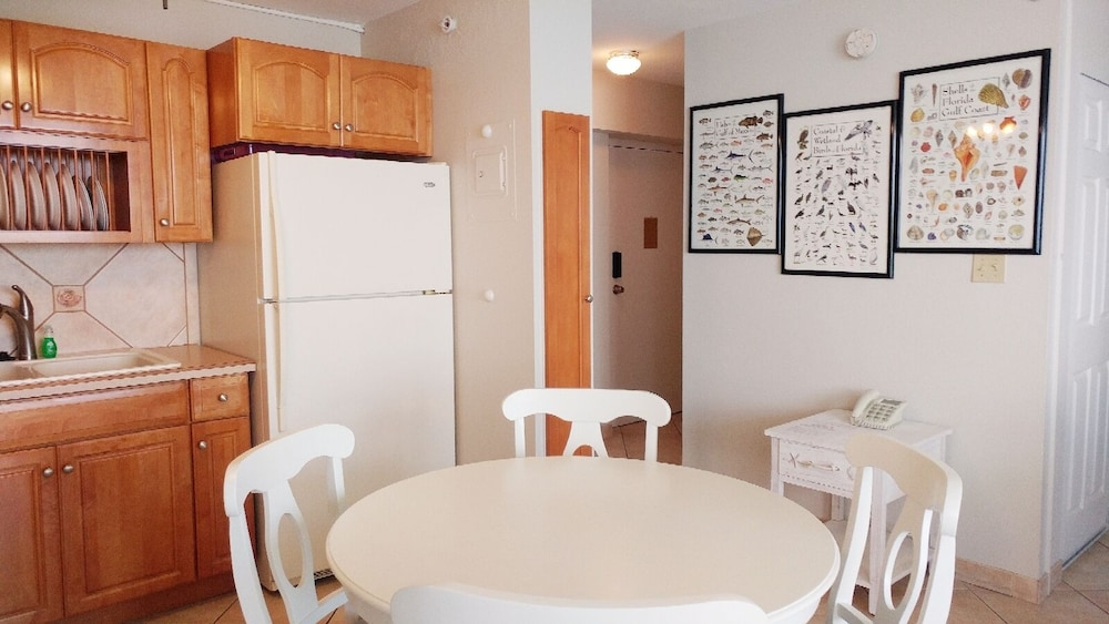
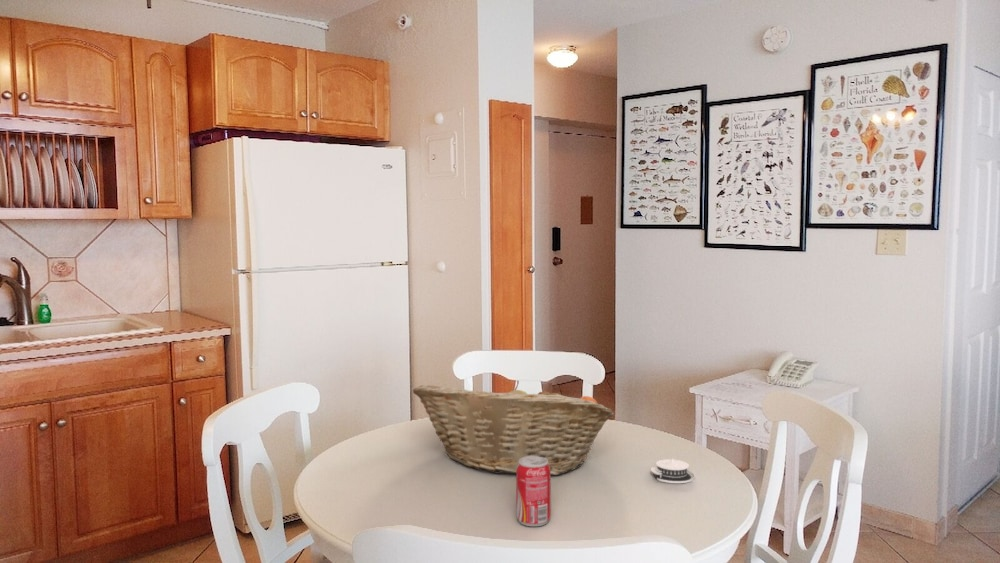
+ architectural model (672, 465)
+ fruit basket (511, 417)
+ beverage can (533, 490)
